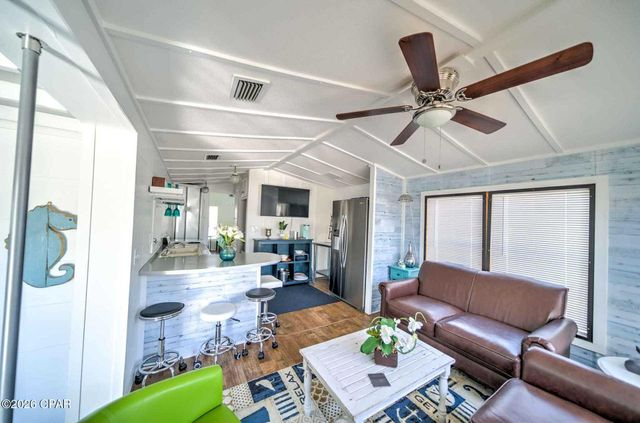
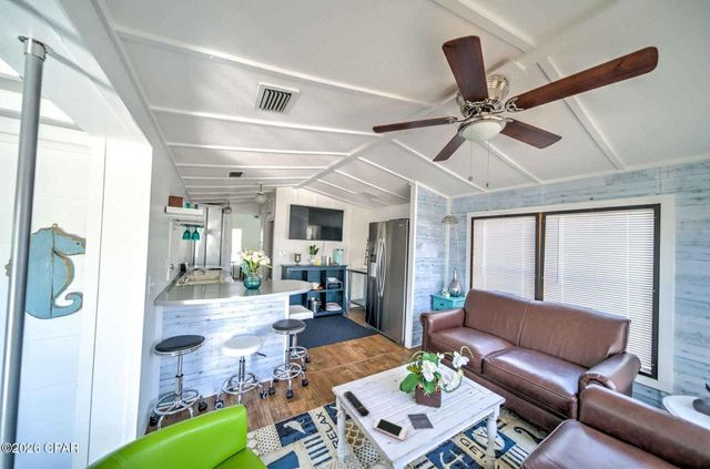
+ remote control (355, 402)
+ cell phone (389, 428)
